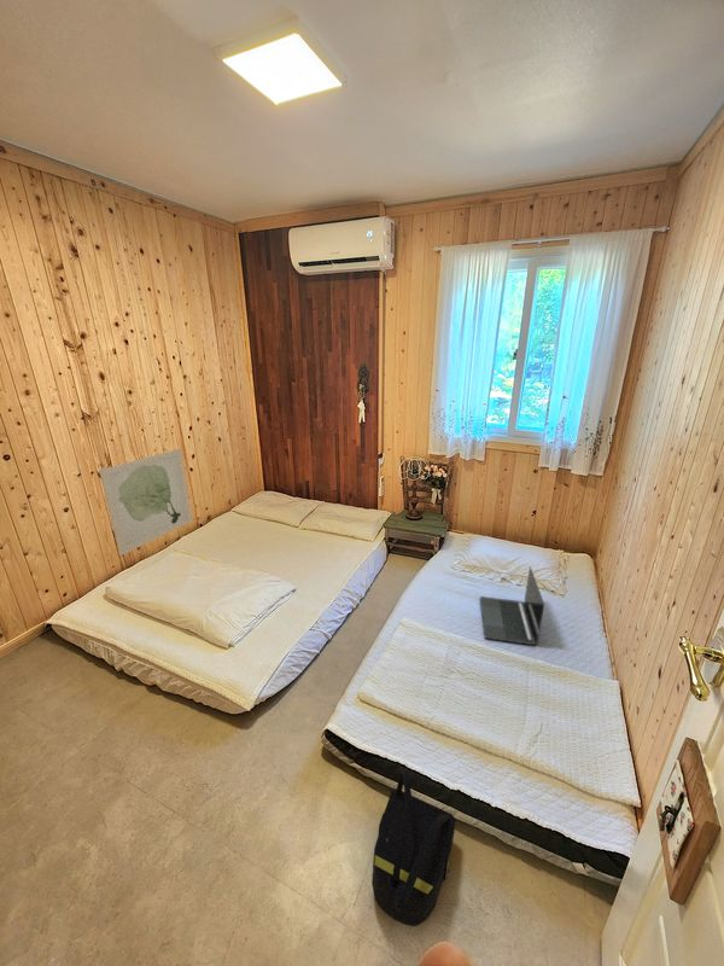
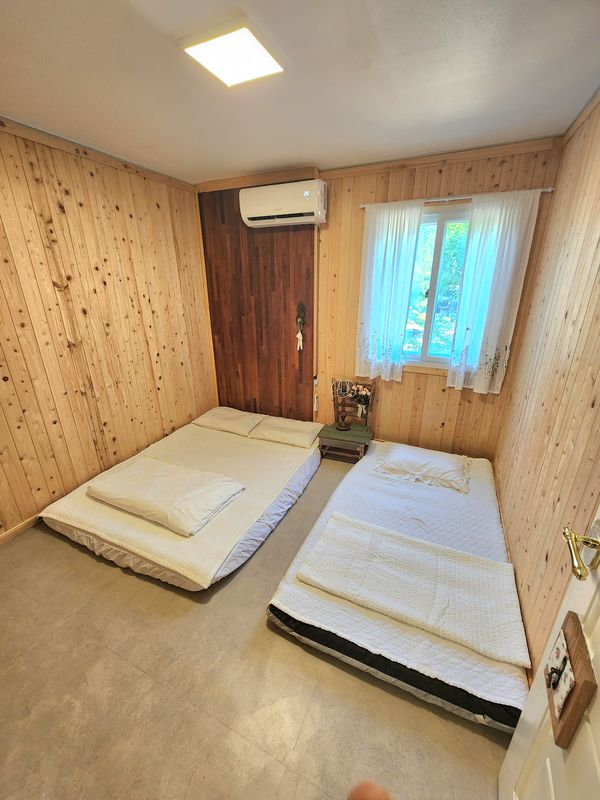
- laptop (508, 600)
- wall art (151, 499)
- backpack (410, 849)
